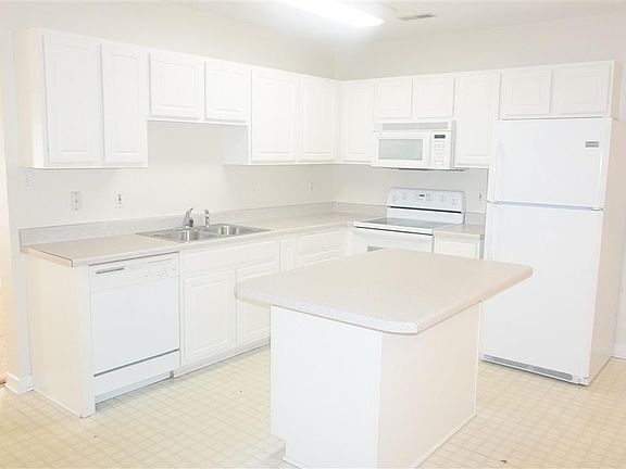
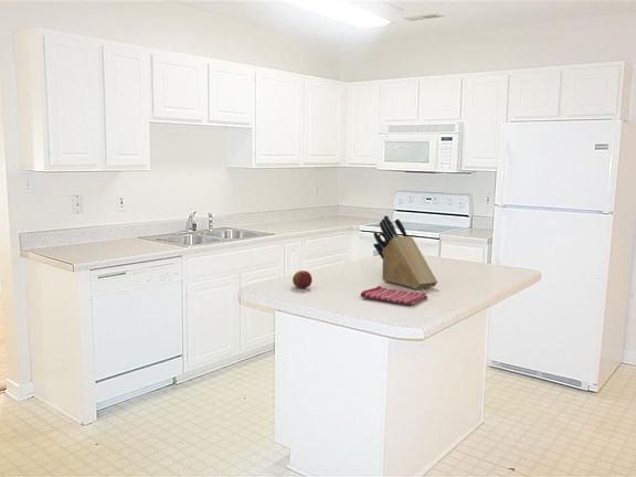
+ dish towel (393, 295)
+ knife block (403, 250)
+ fruit (301, 278)
